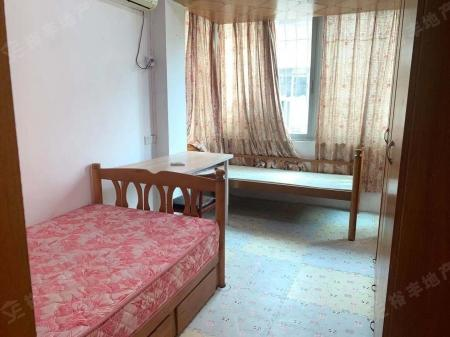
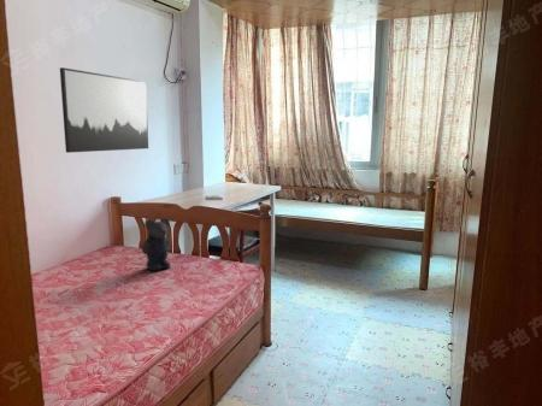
+ wall art (110, 113)
+ bear (154, 242)
